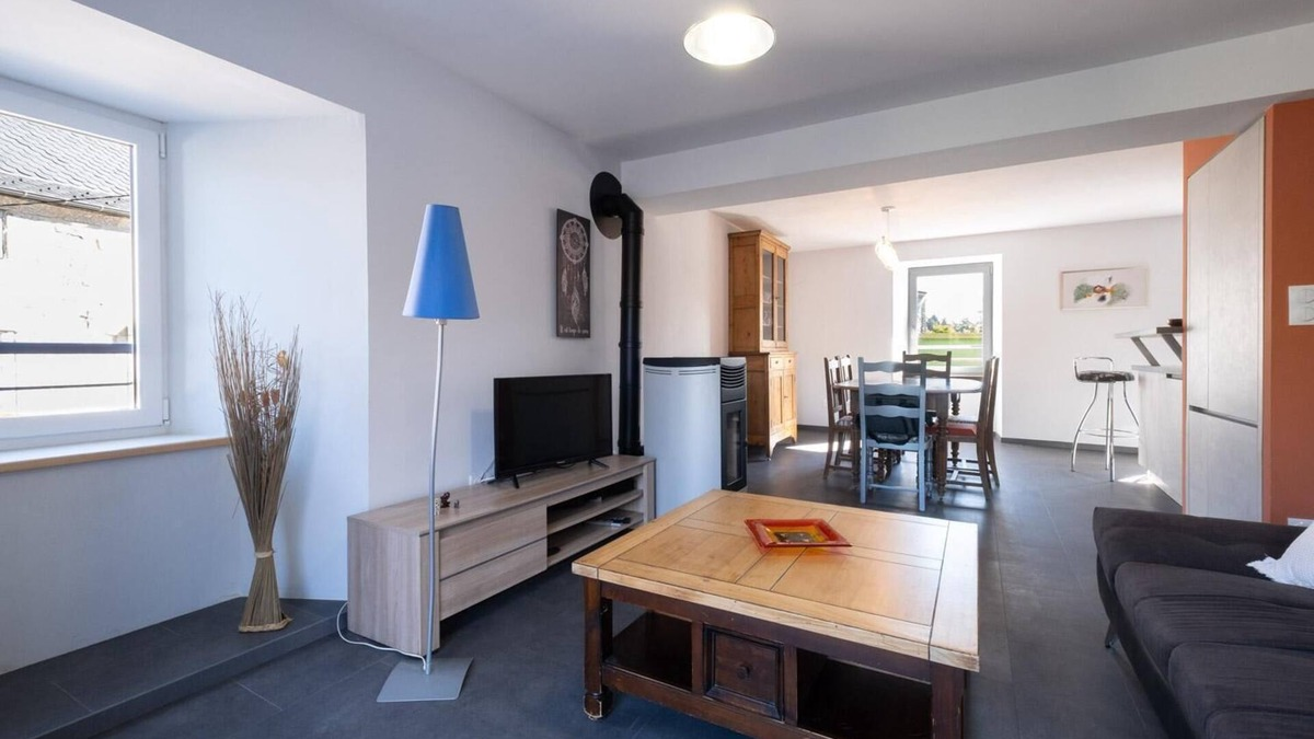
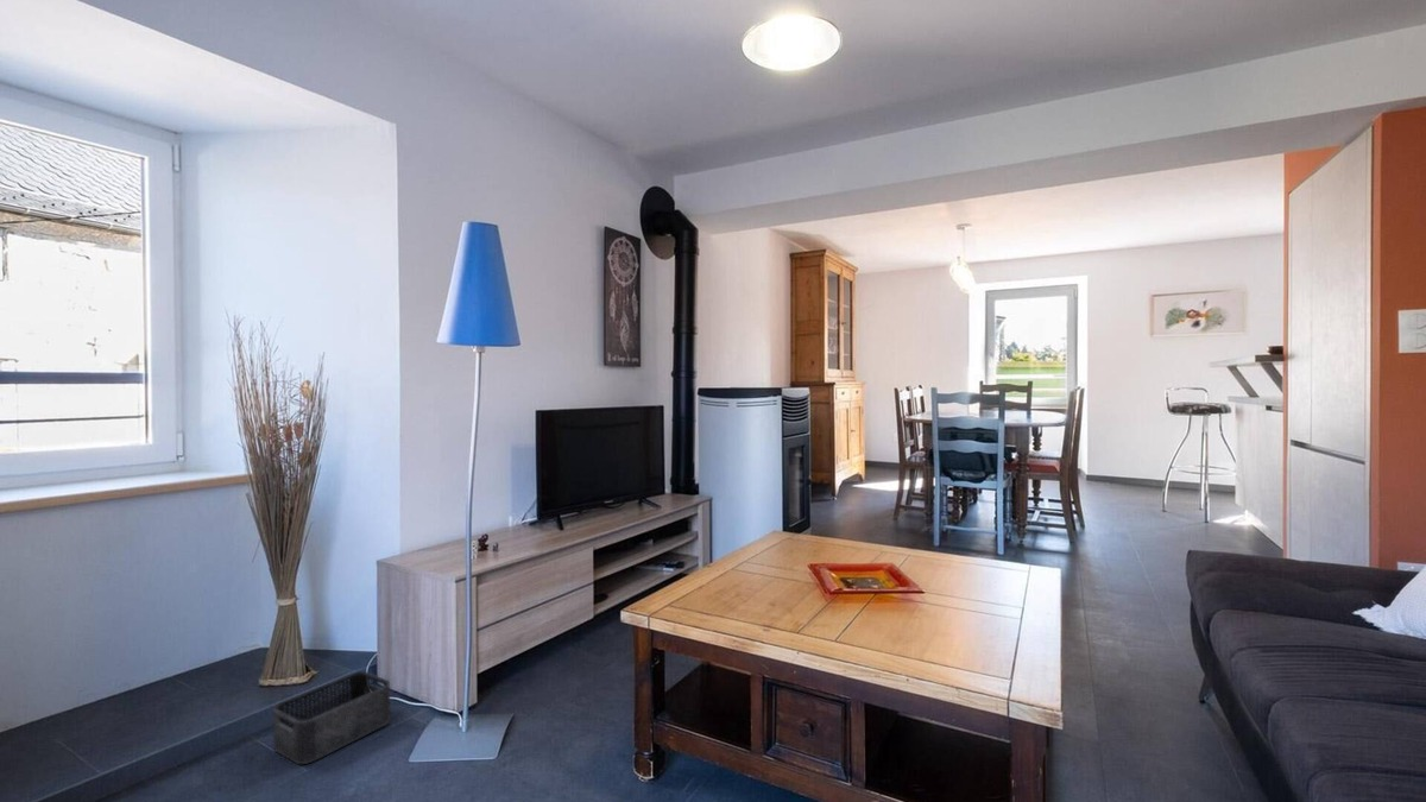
+ storage bin (334, 714)
